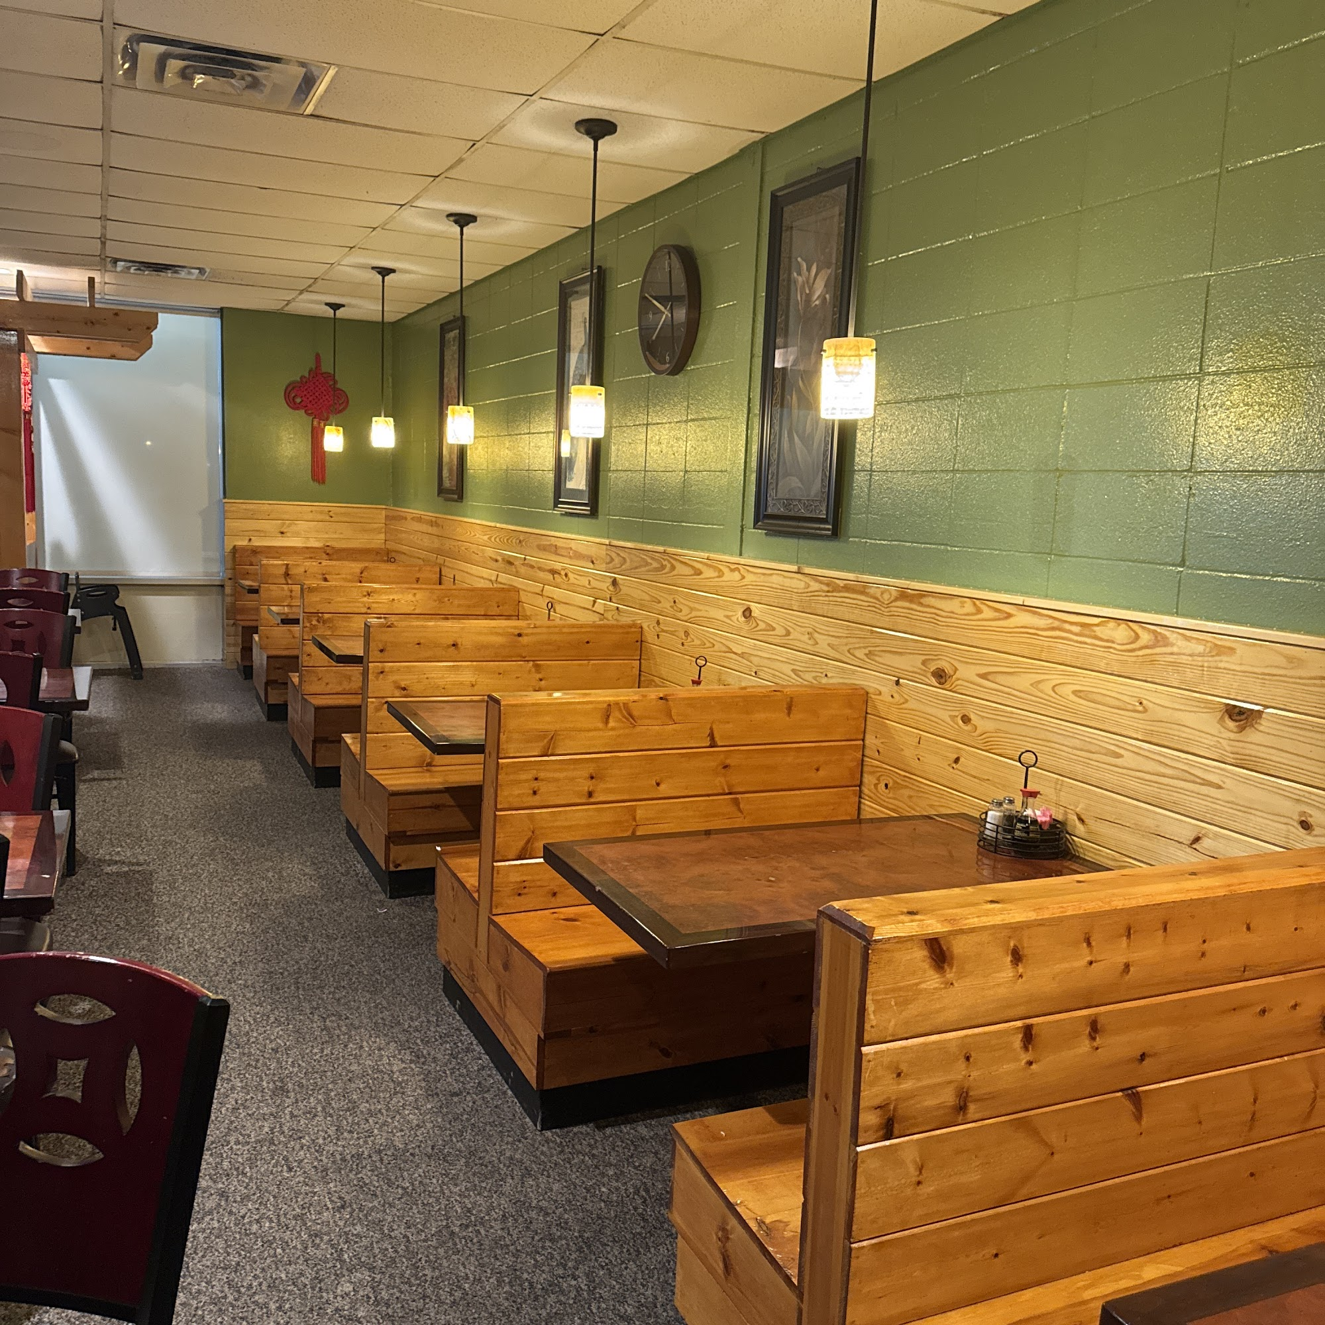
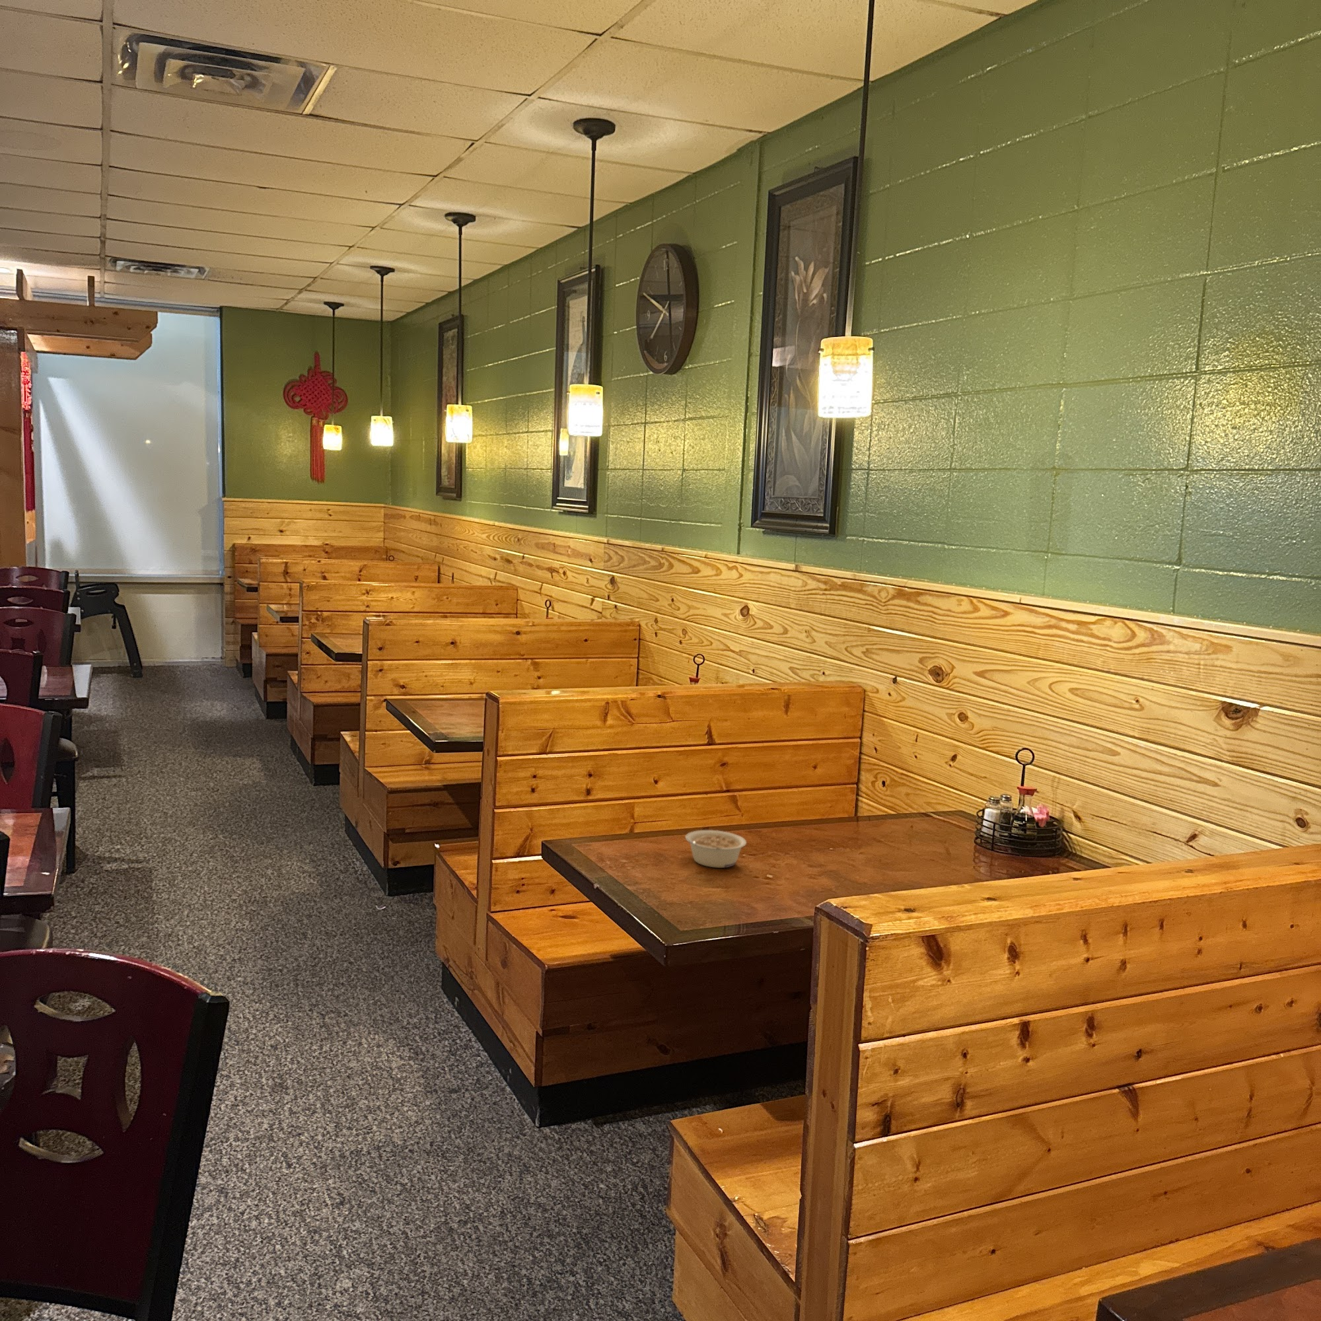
+ legume (716, 848)
